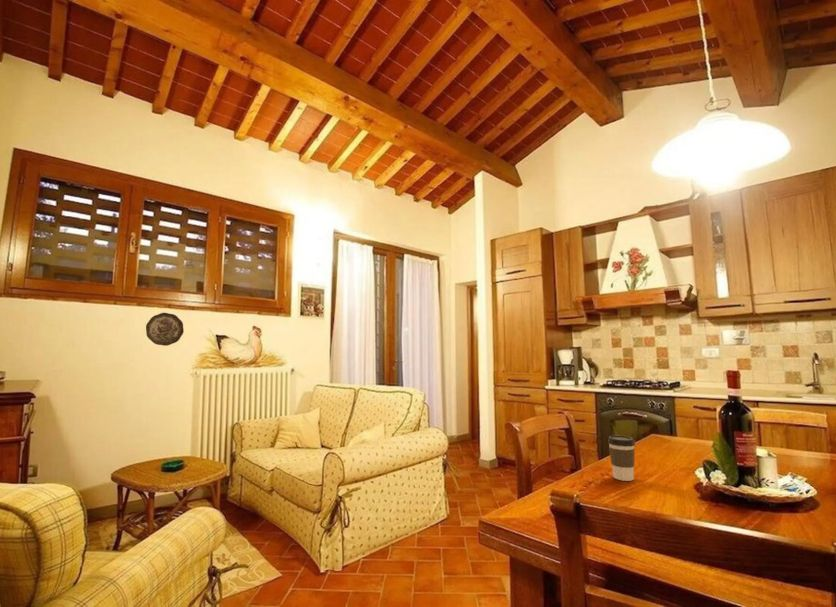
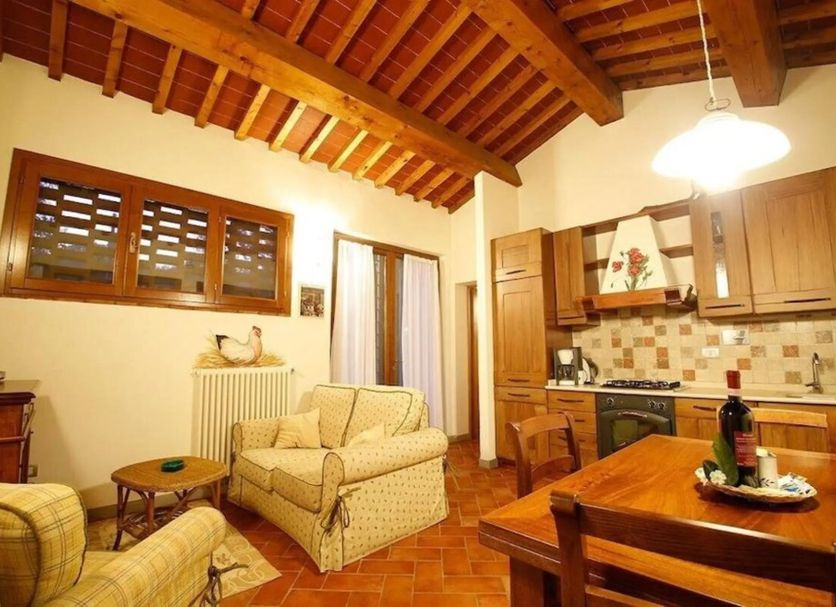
- coffee cup (622, 457)
- decorative plate (164, 329)
